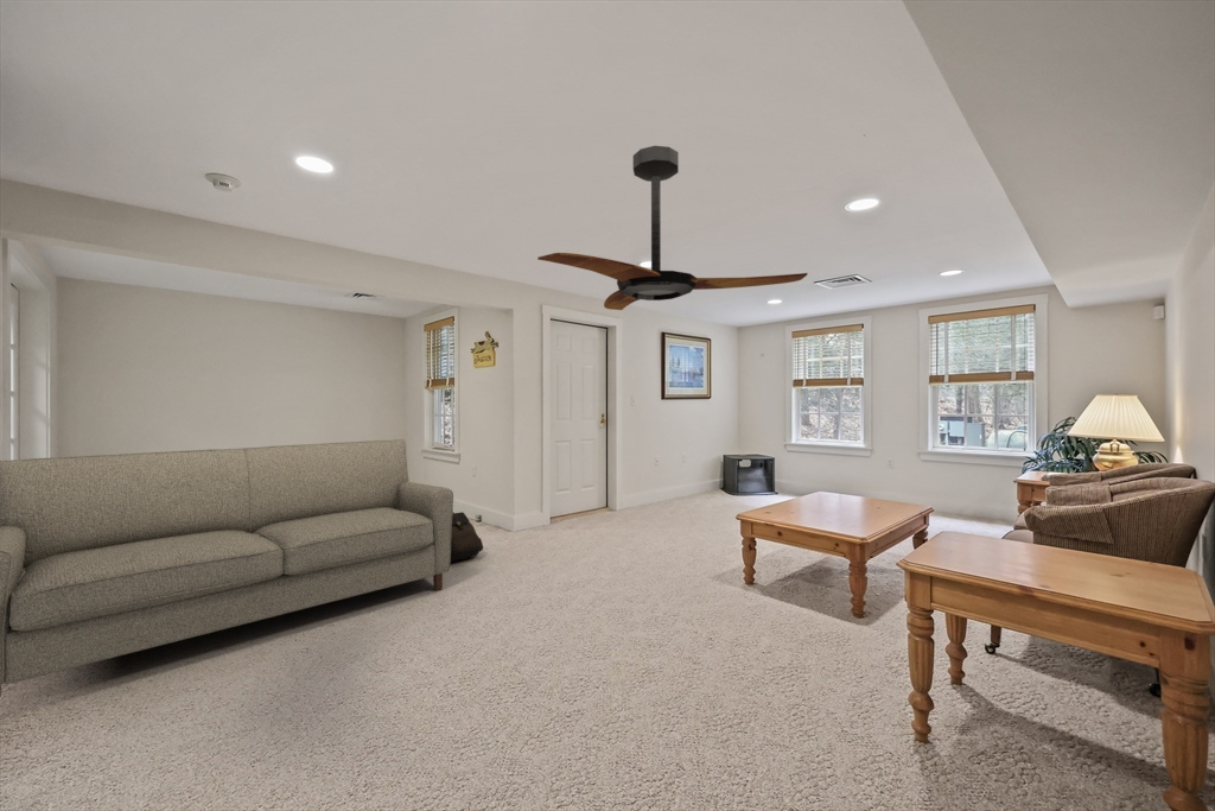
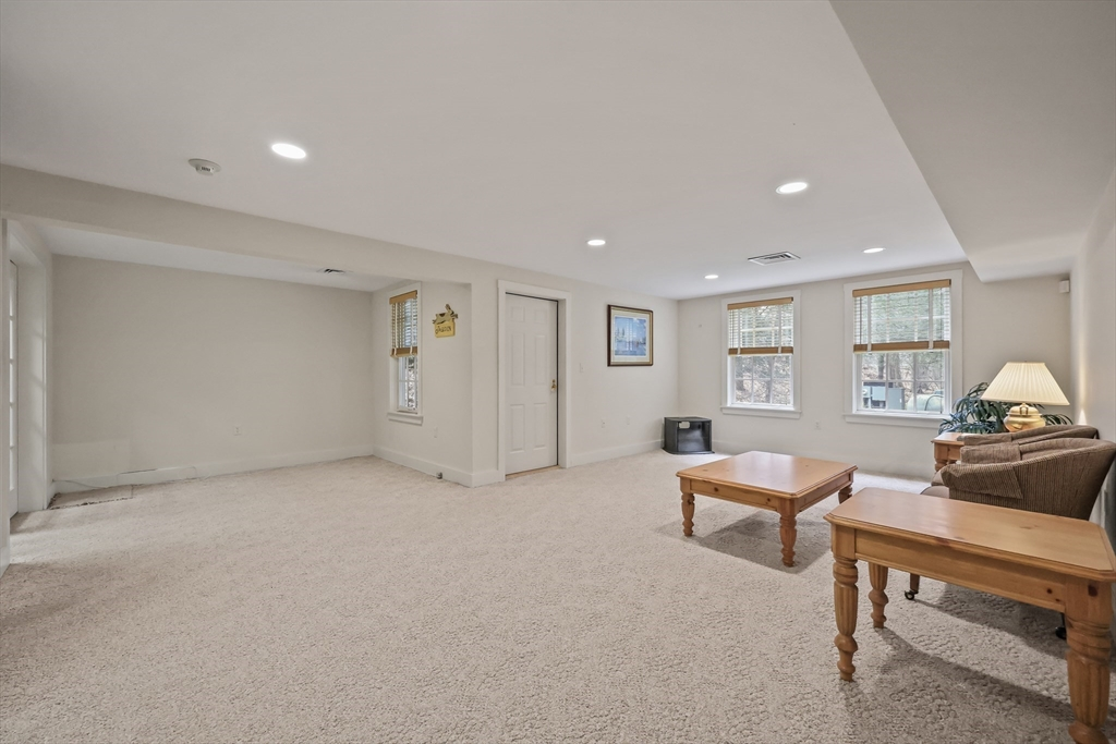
- sofa (256, 534)
- ceiling fan (660, 227)
- backpack (453, 534)
